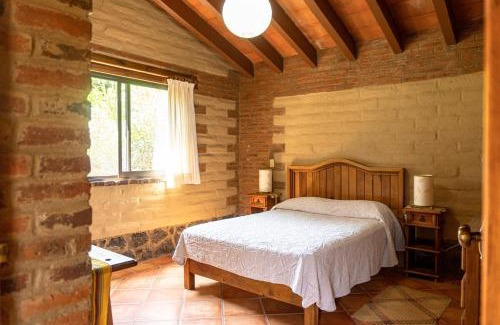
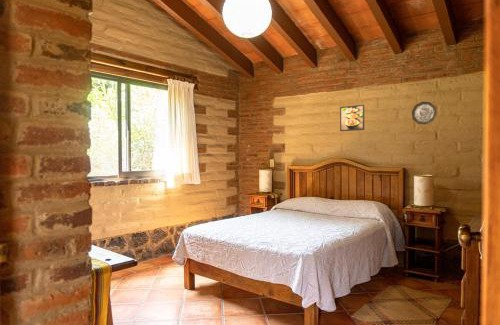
+ decorative plate (424, 113)
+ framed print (352, 118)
